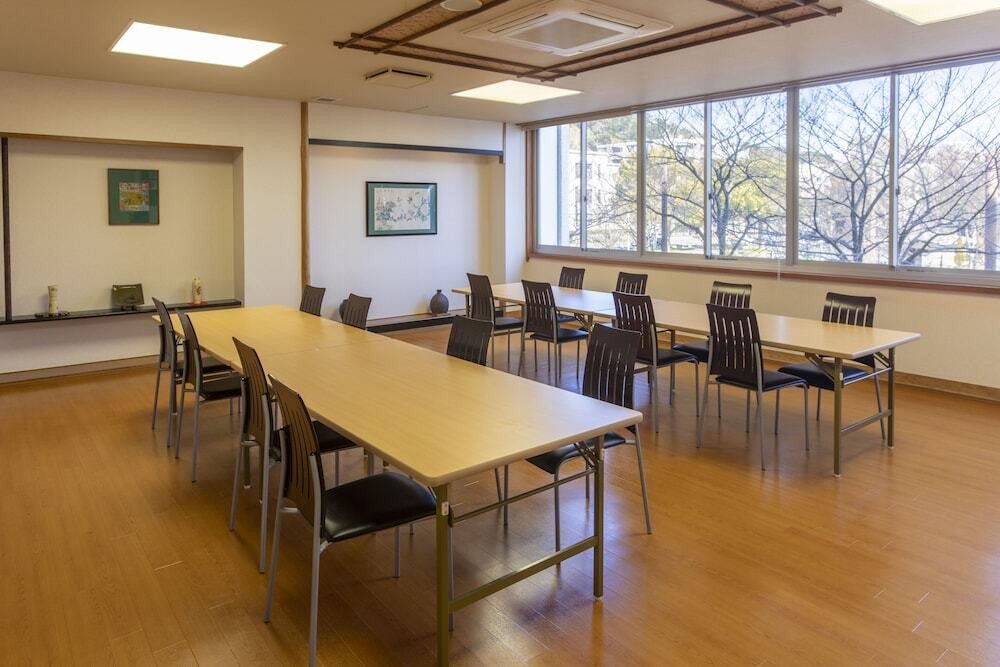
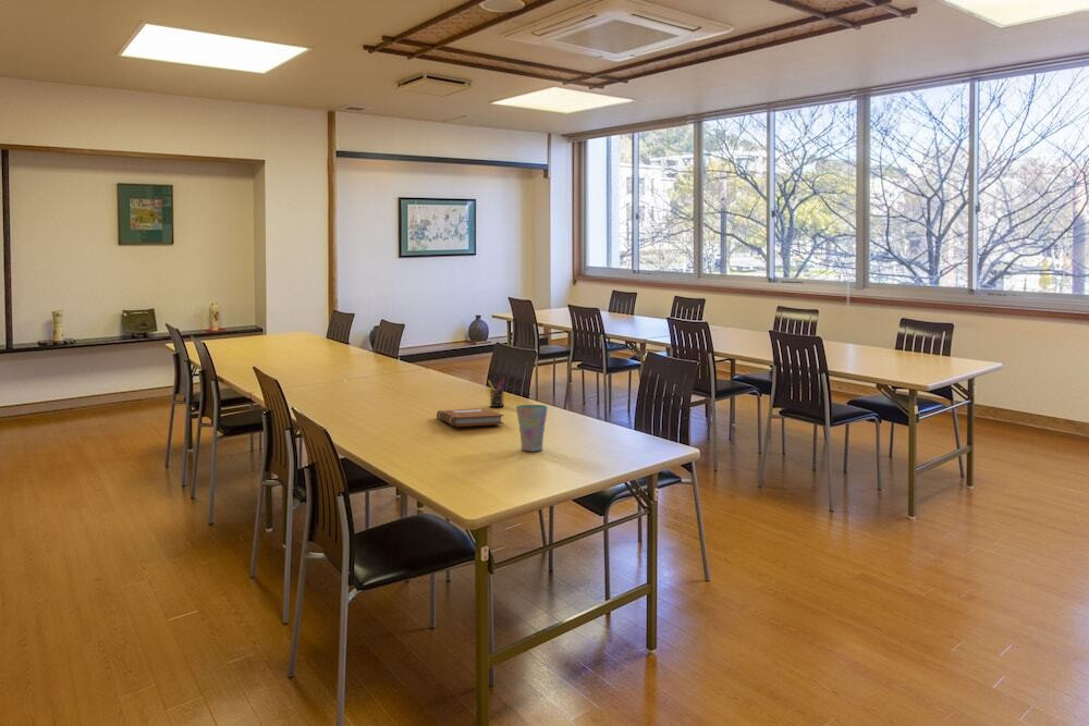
+ cup (531, 428)
+ pen holder (498, 391)
+ notebook (468, 417)
